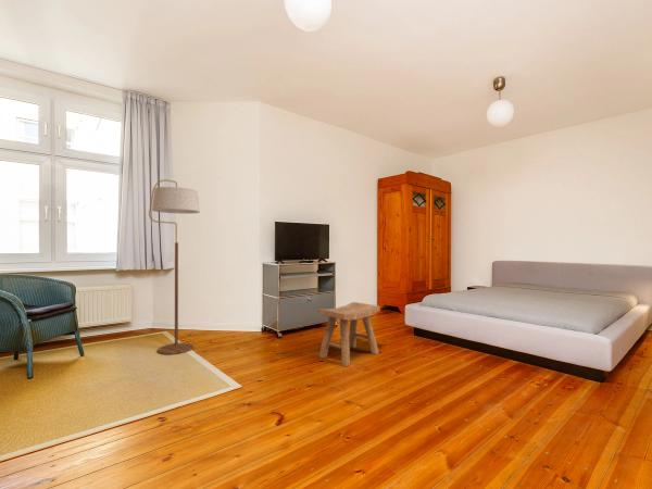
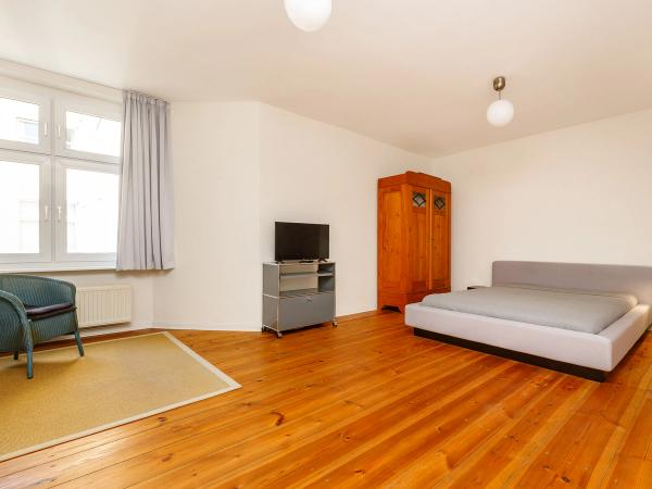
- floor lamp (175, 265)
- stool (350, 330)
